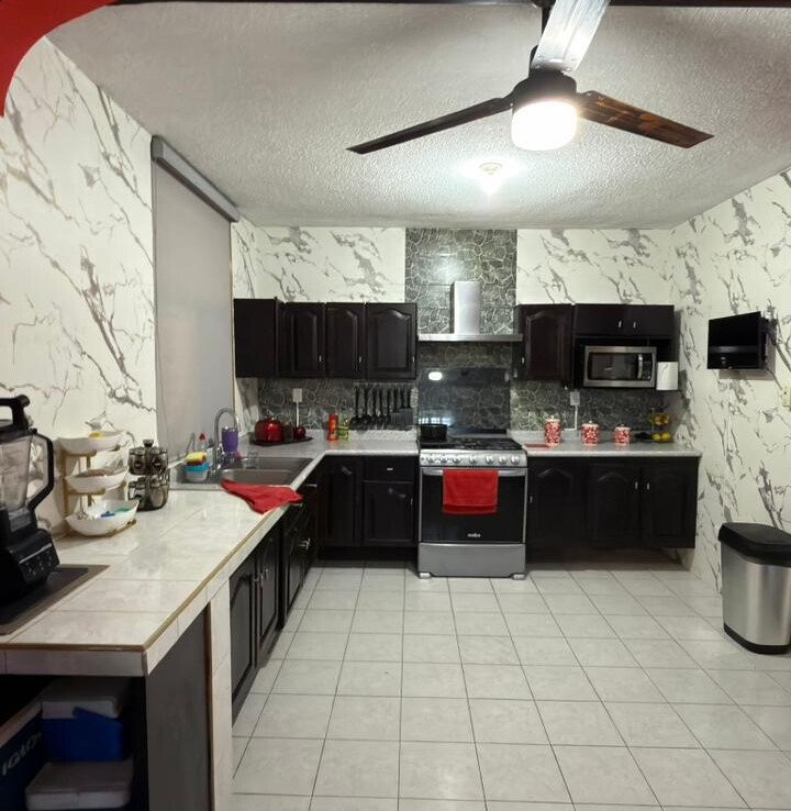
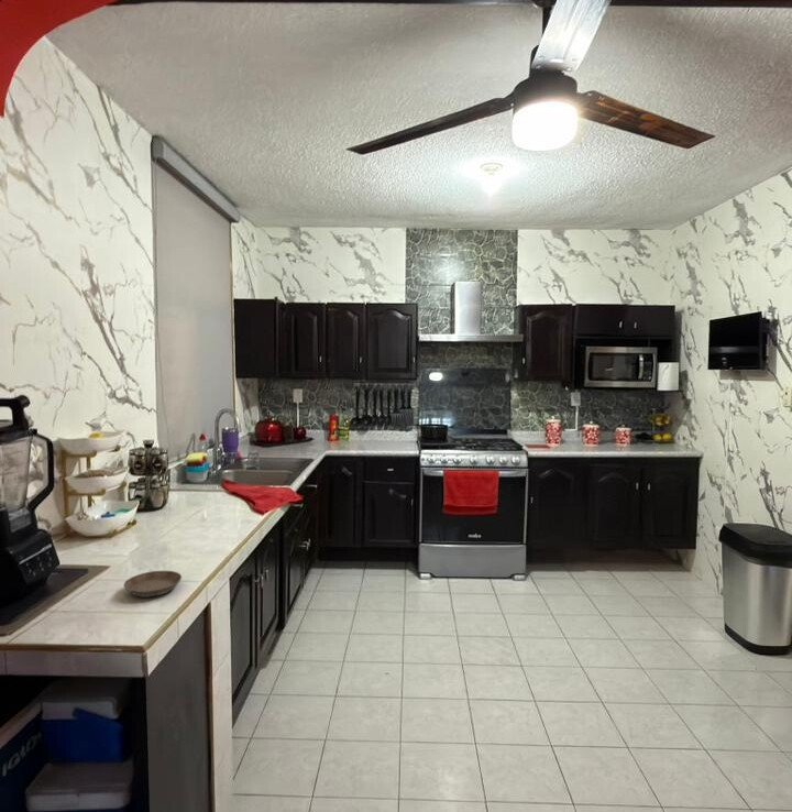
+ saucer (153, 584)
